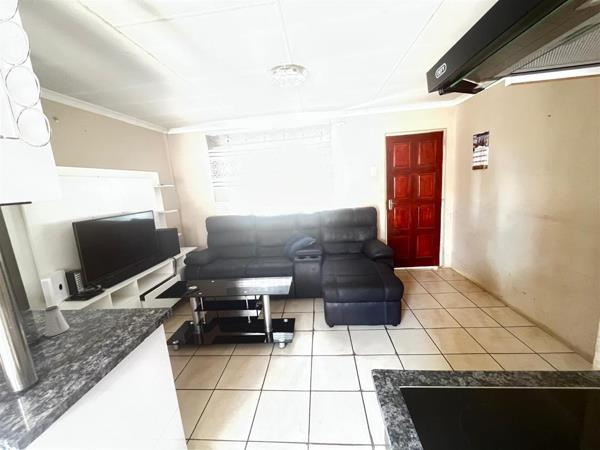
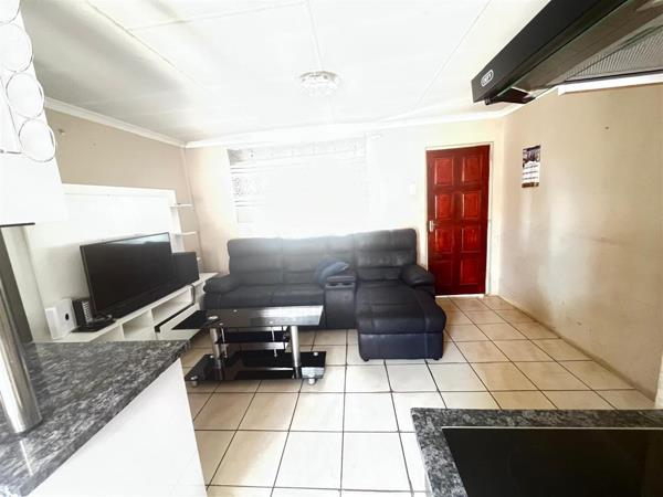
- saltshaker (54, 319)
